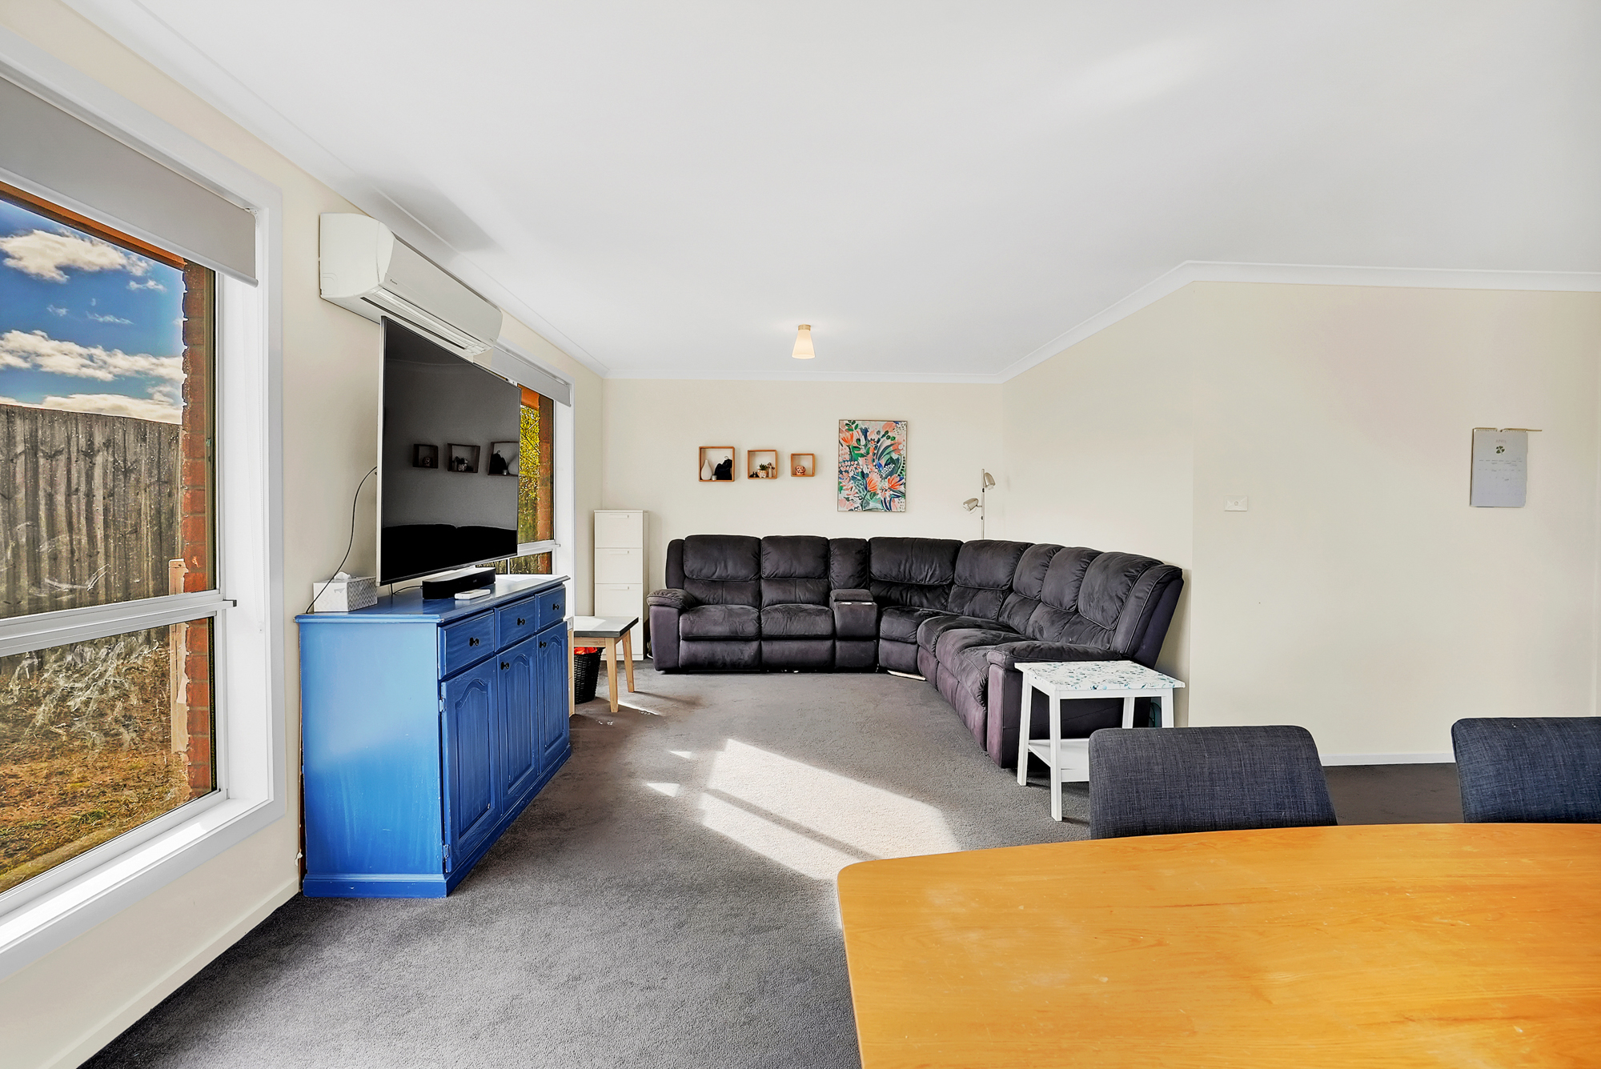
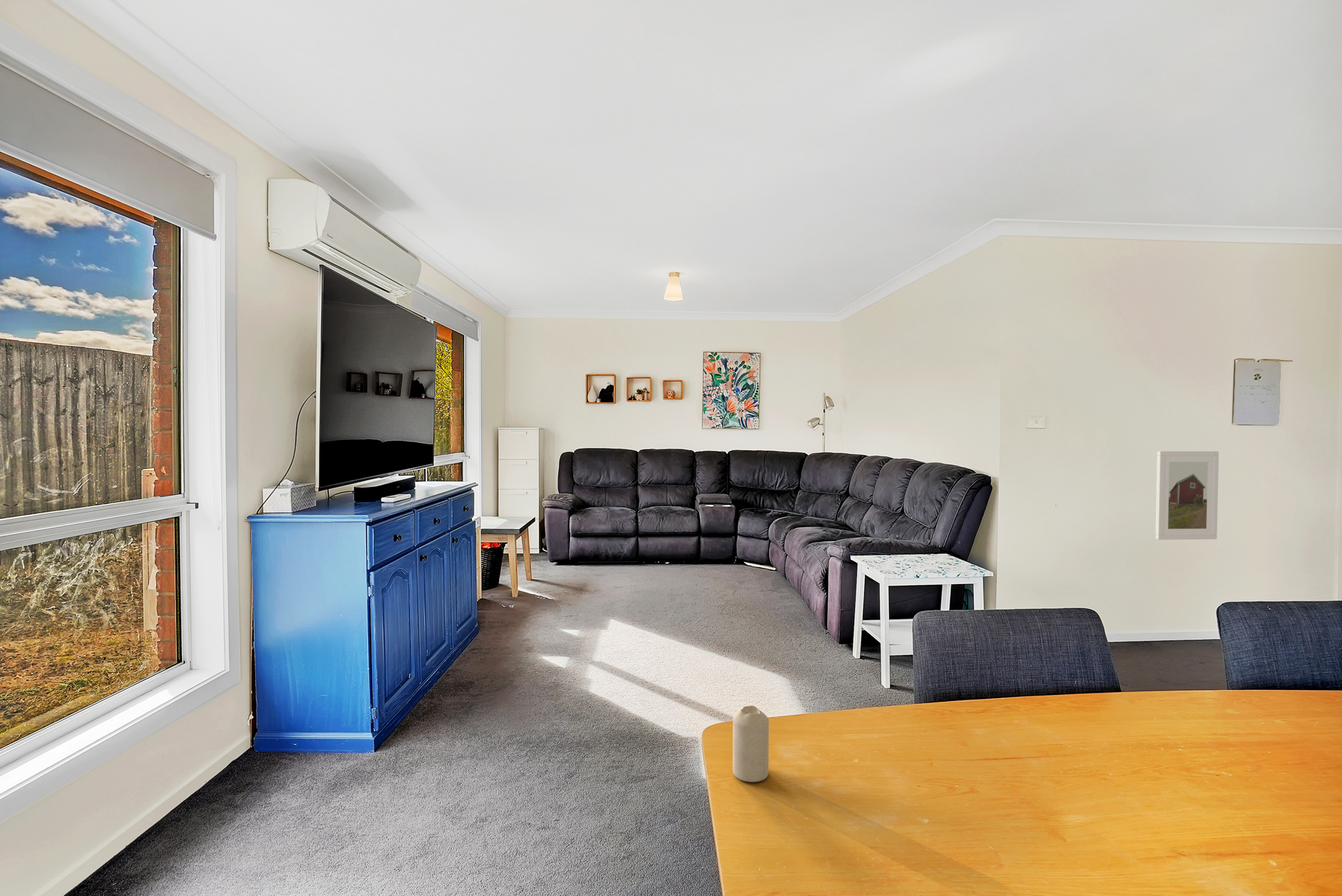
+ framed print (1187, 495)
+ candle (750, 741)
